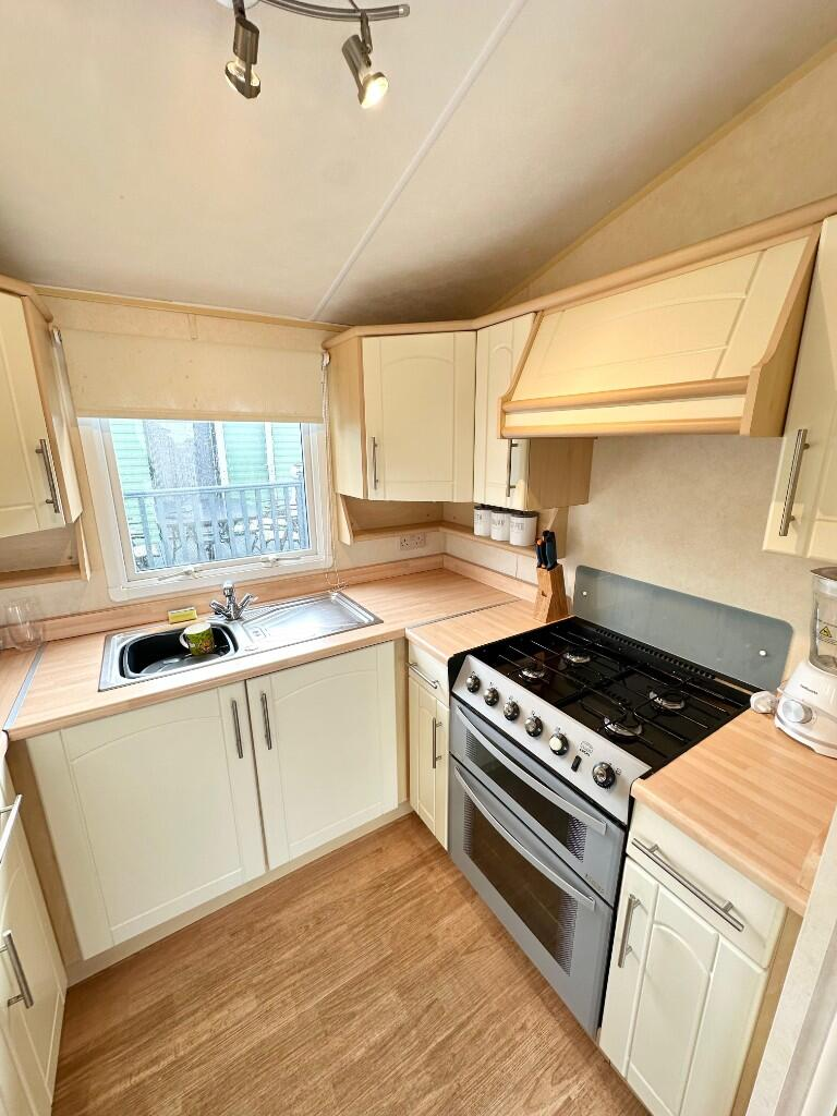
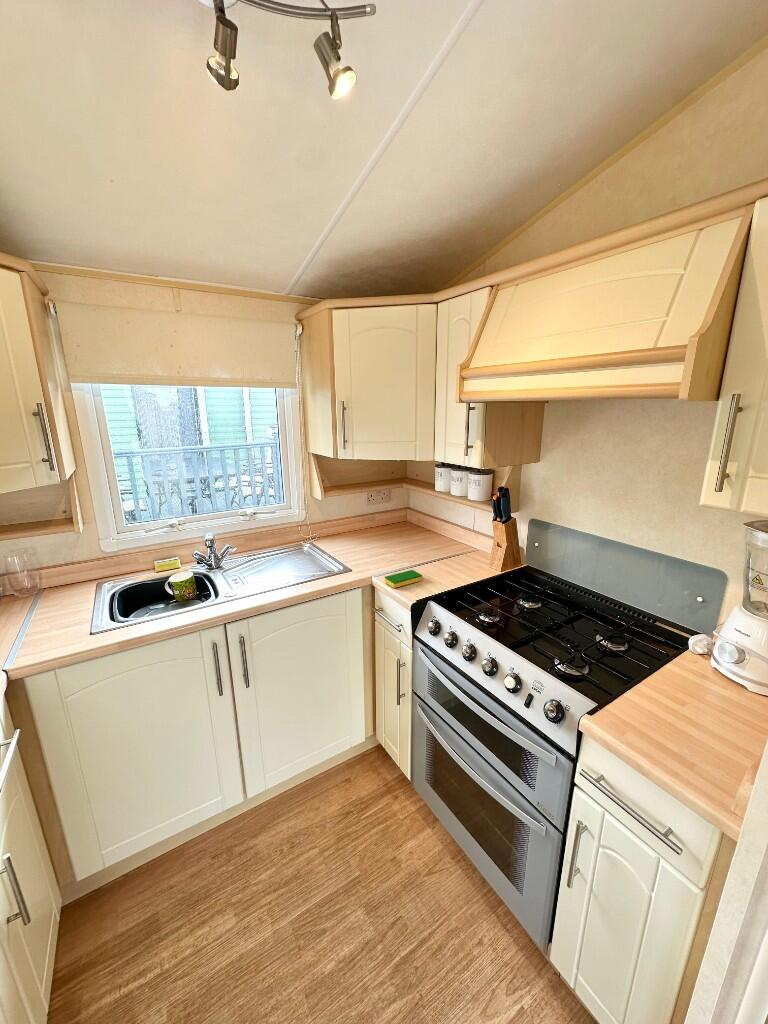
+ dish sponge (403, 578)
